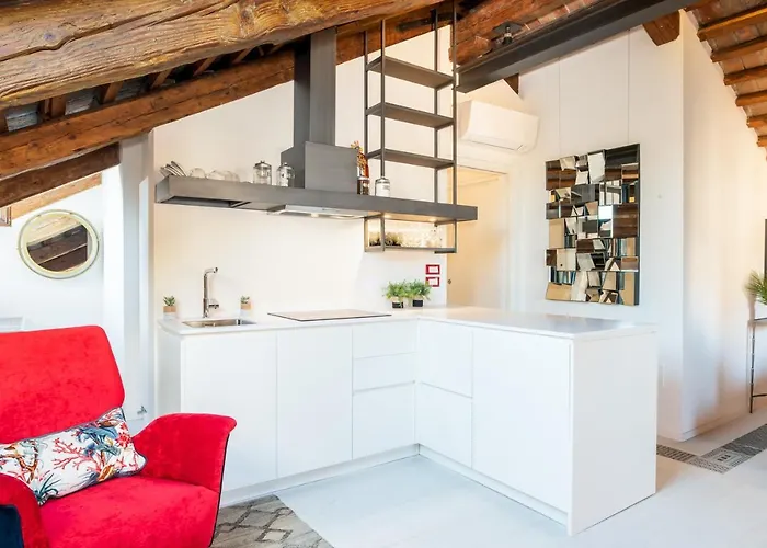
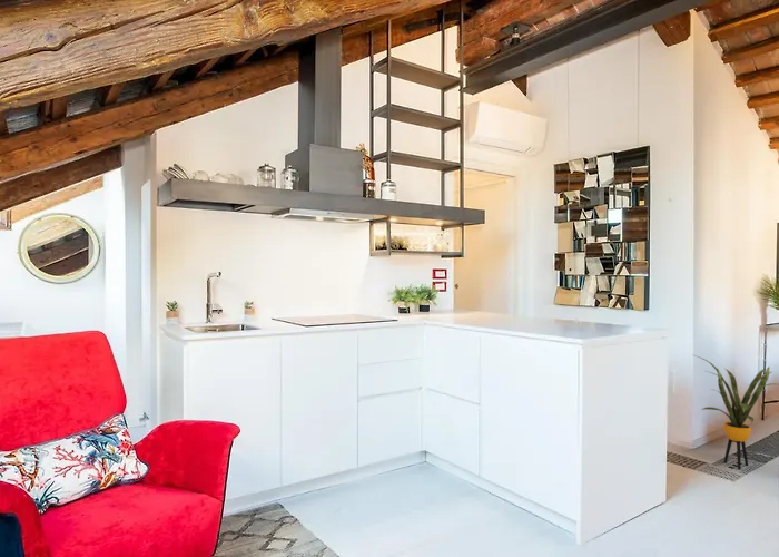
+ house plant (734, 411)
